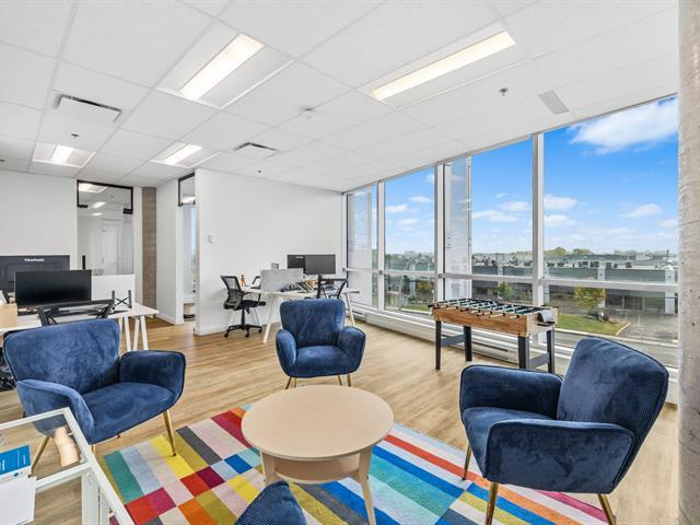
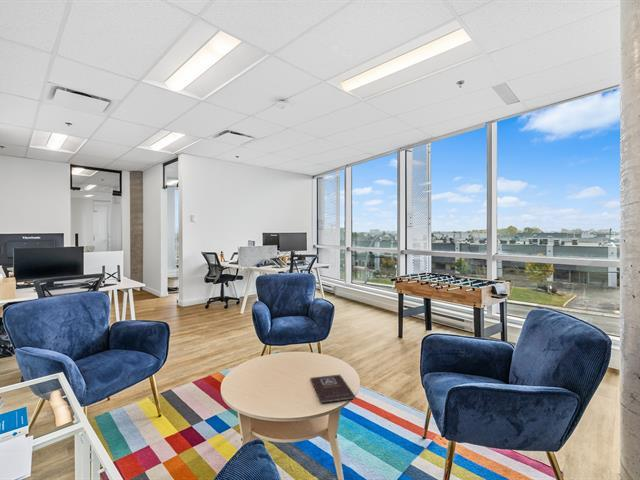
+ book (331, 387)
